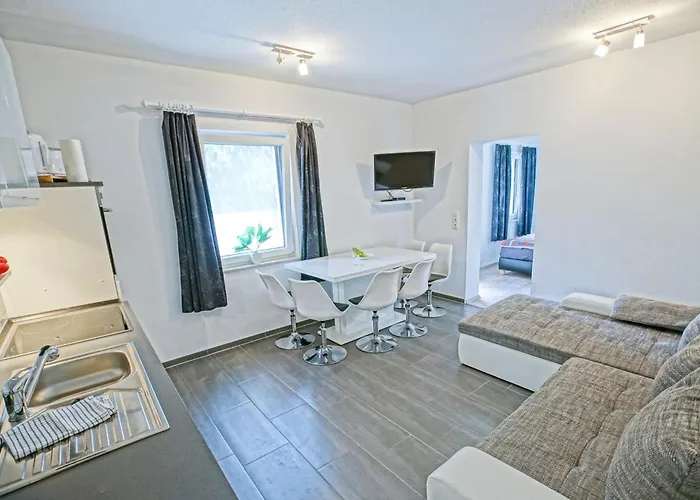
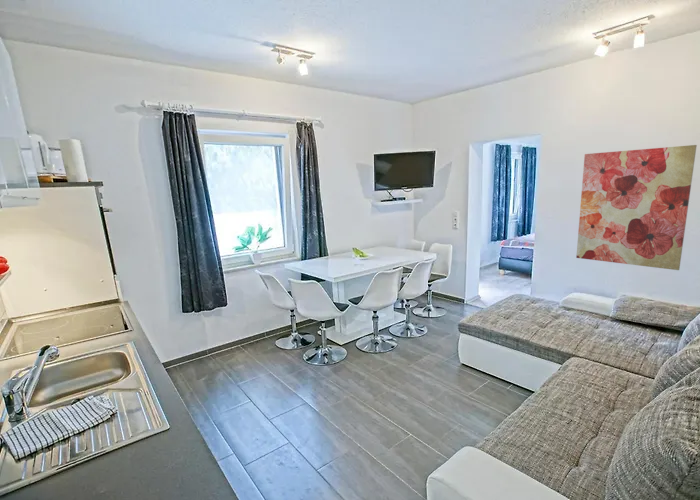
+ wall art (629, 208)
